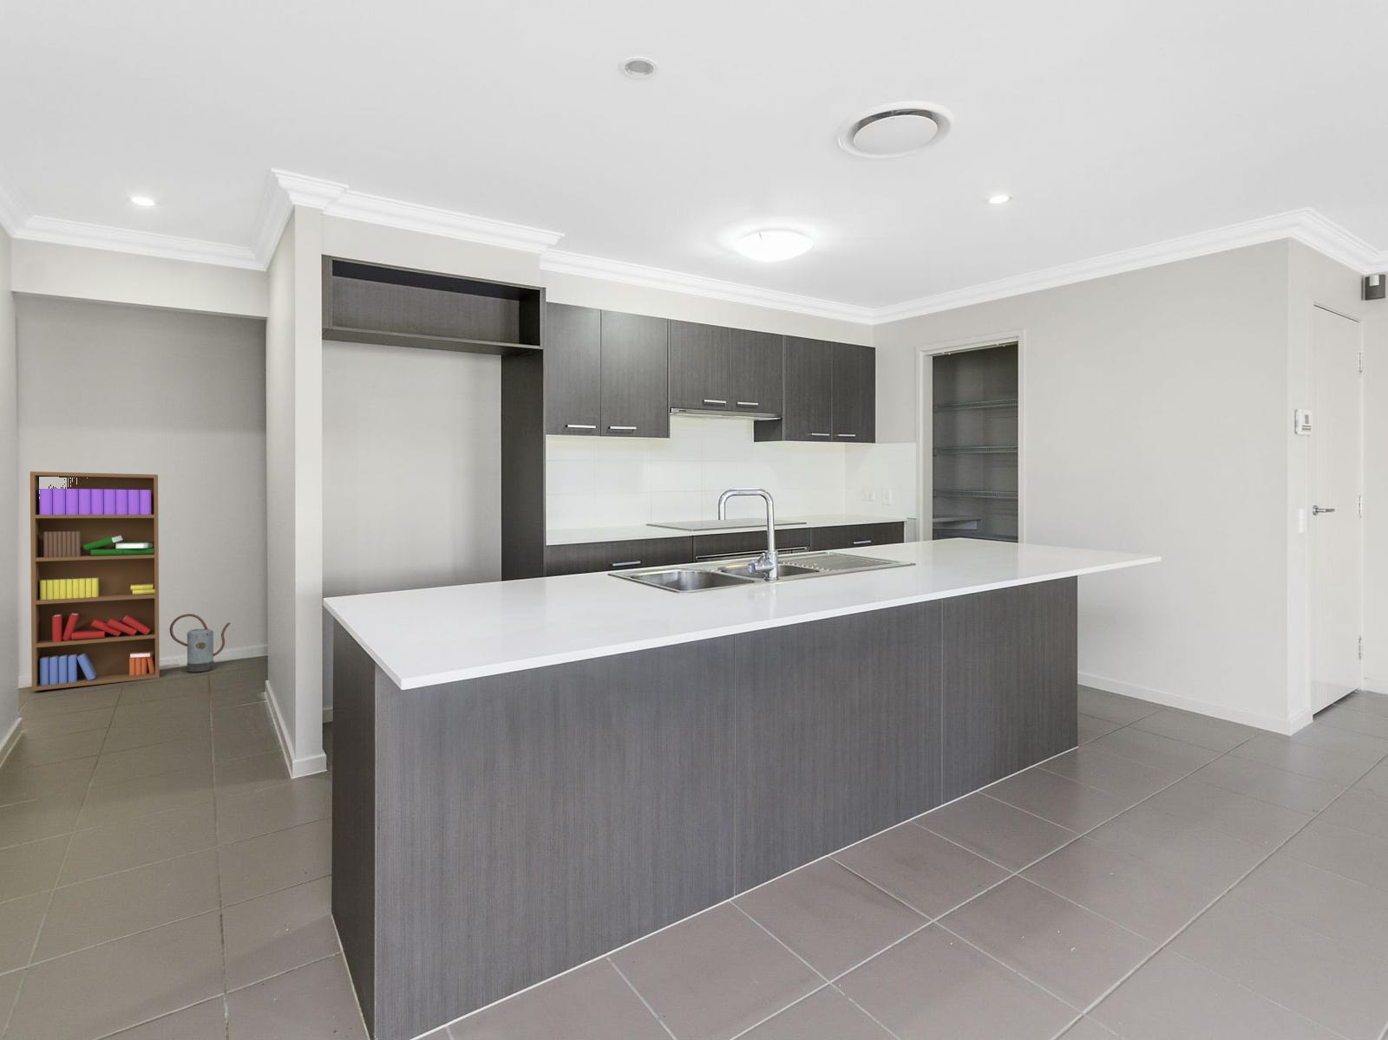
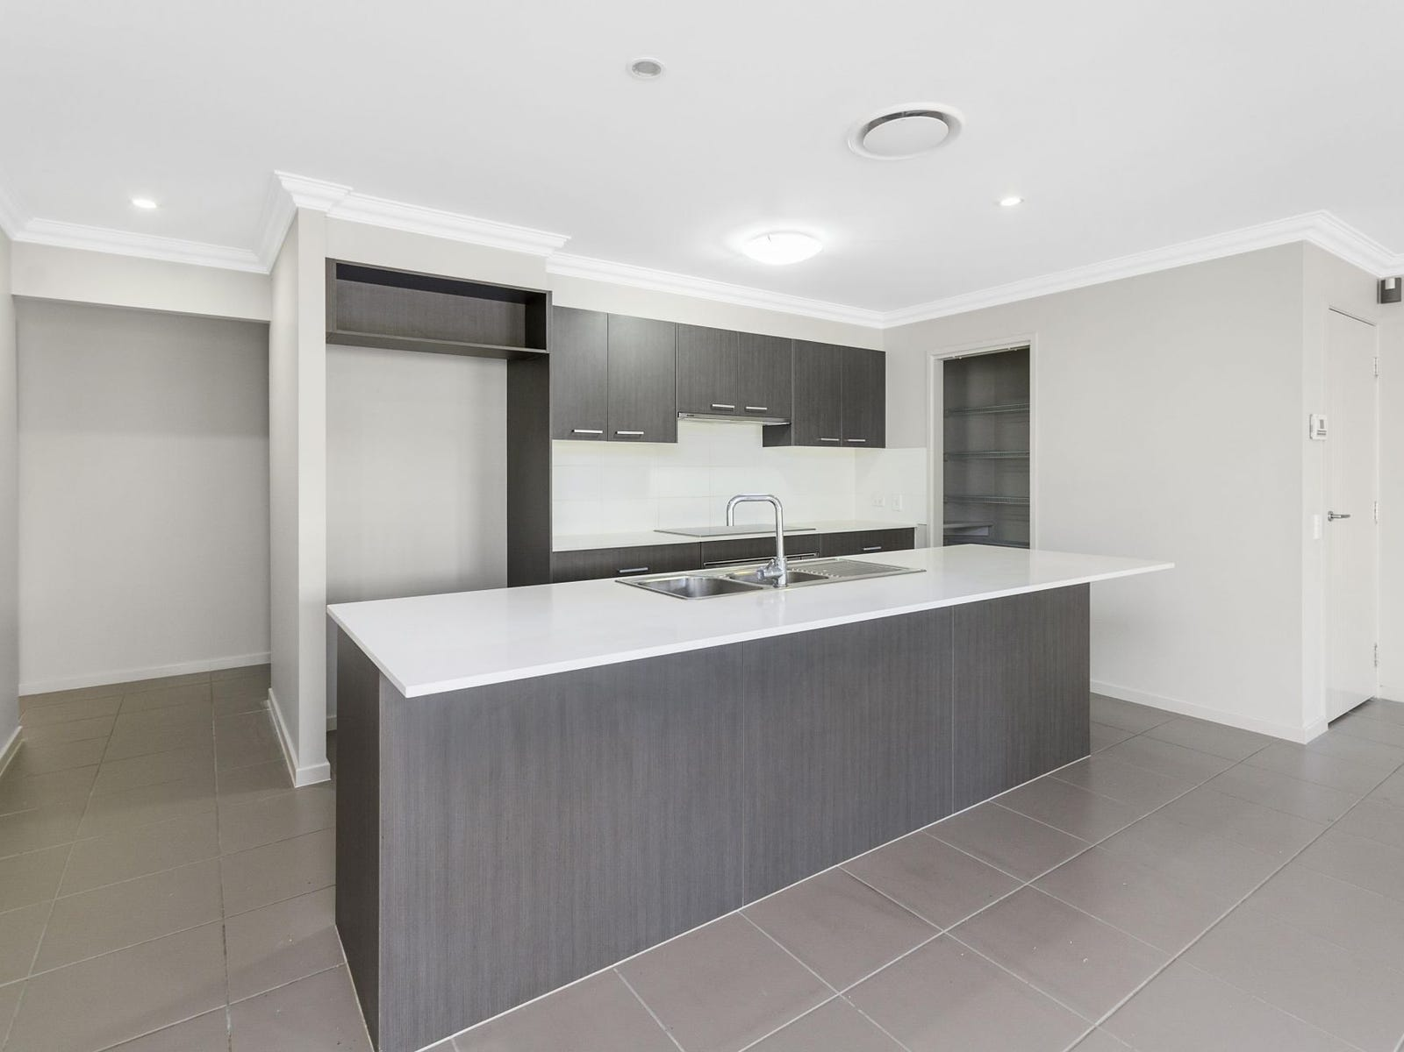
- bookshelf (98, 577)
- watering can (200, 641)
